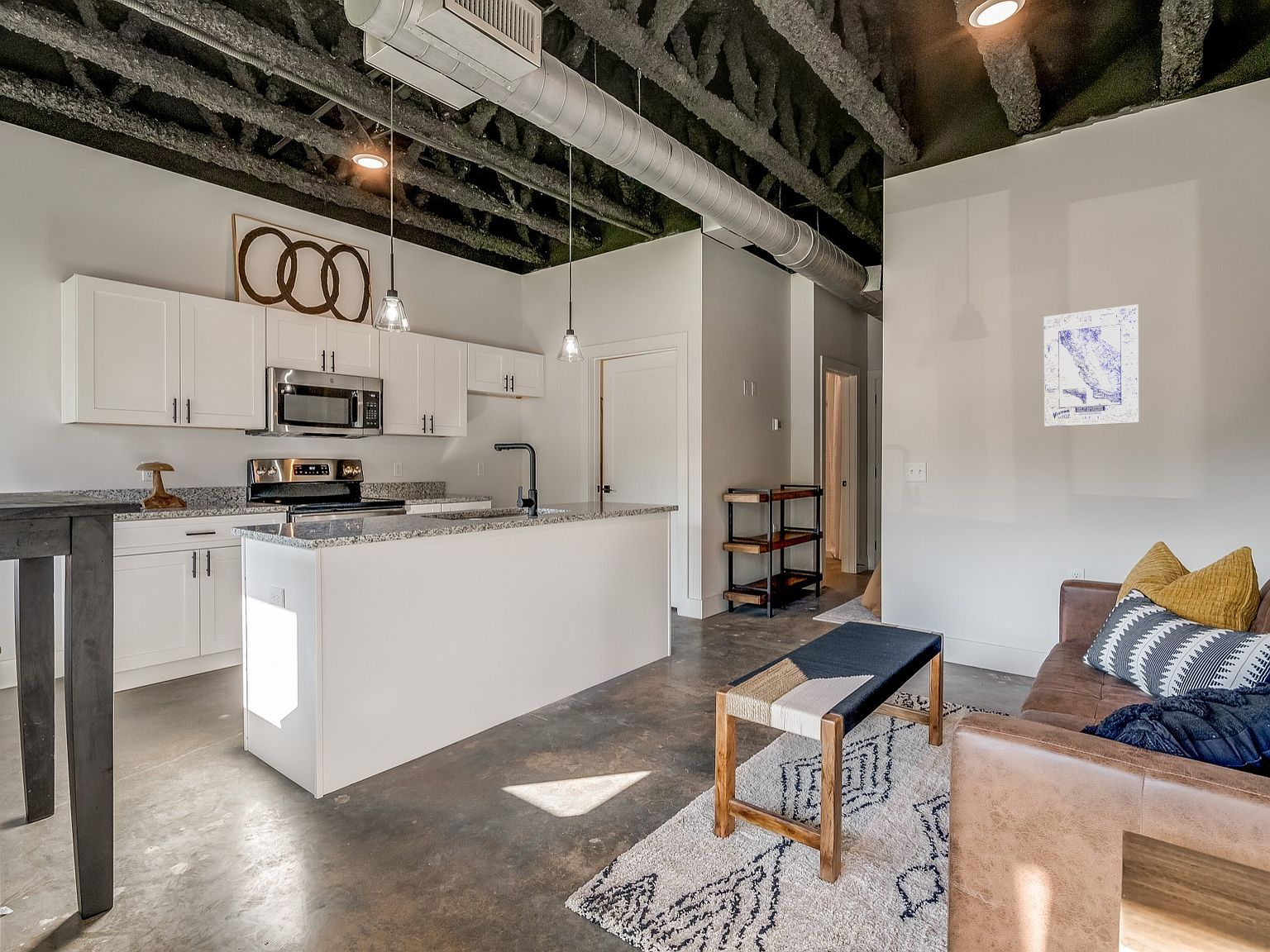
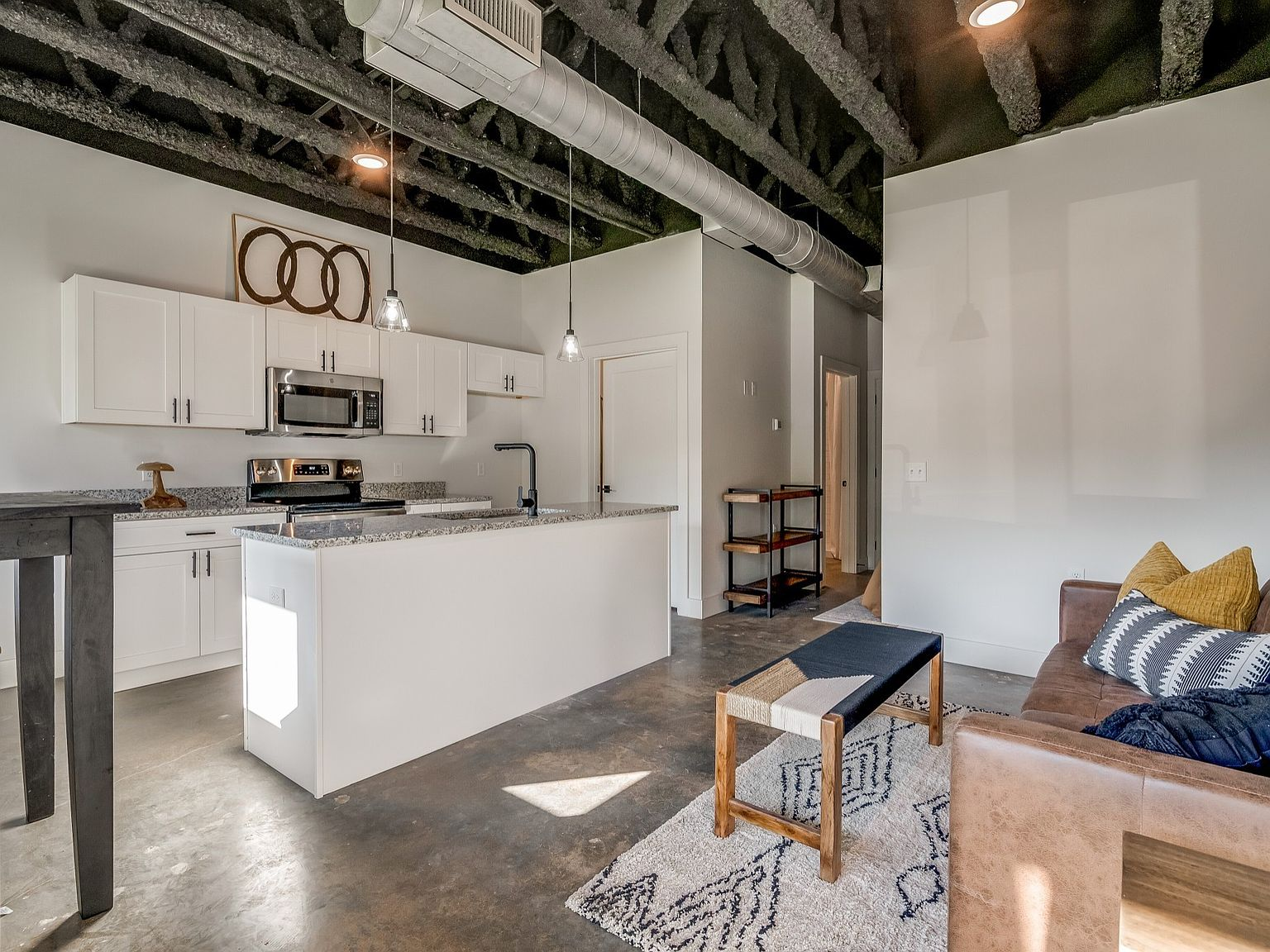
- wall art (1090, 368)
